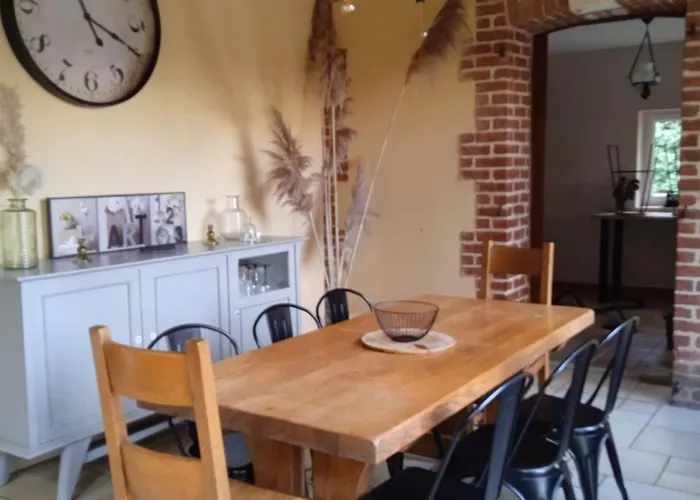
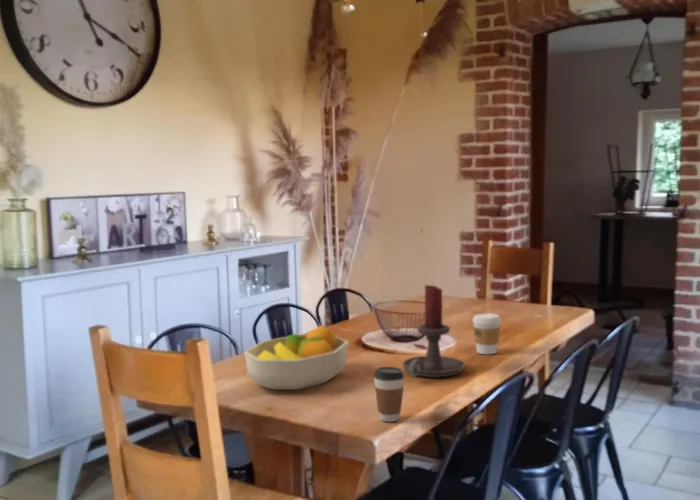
+ fruit bowl (297, 355)
+ candle holder (429, 329)
+ coffee cup (389, 393)
+ coffee cup (486, 333)
